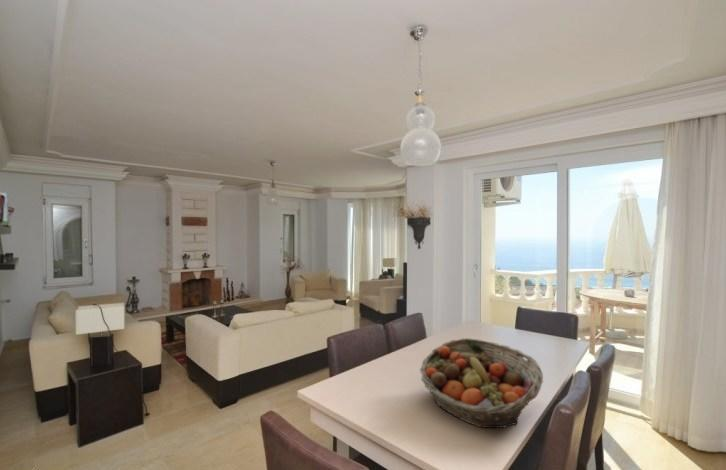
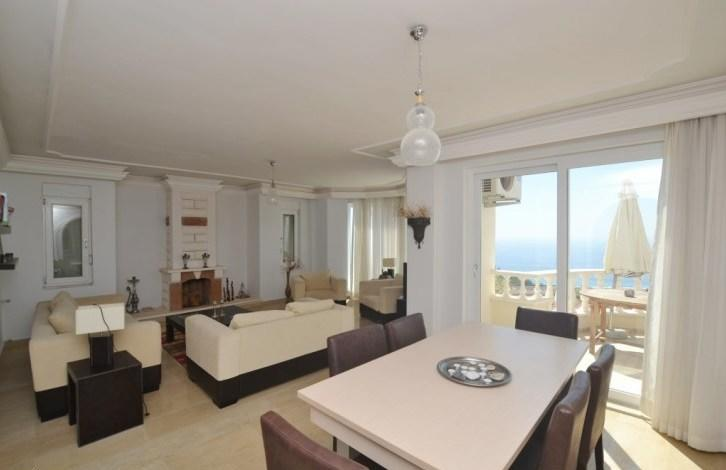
- fruit basket (476, 378)
